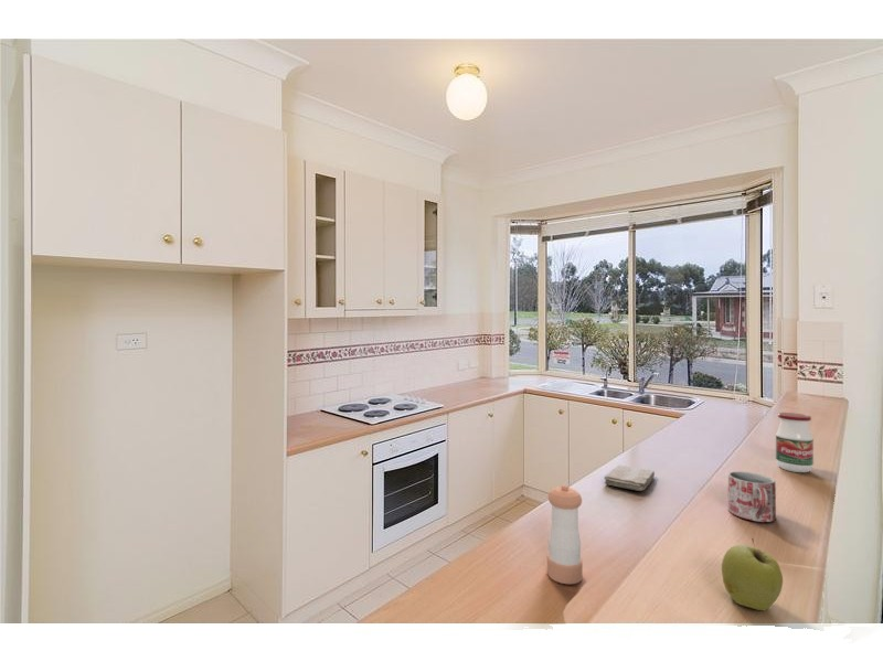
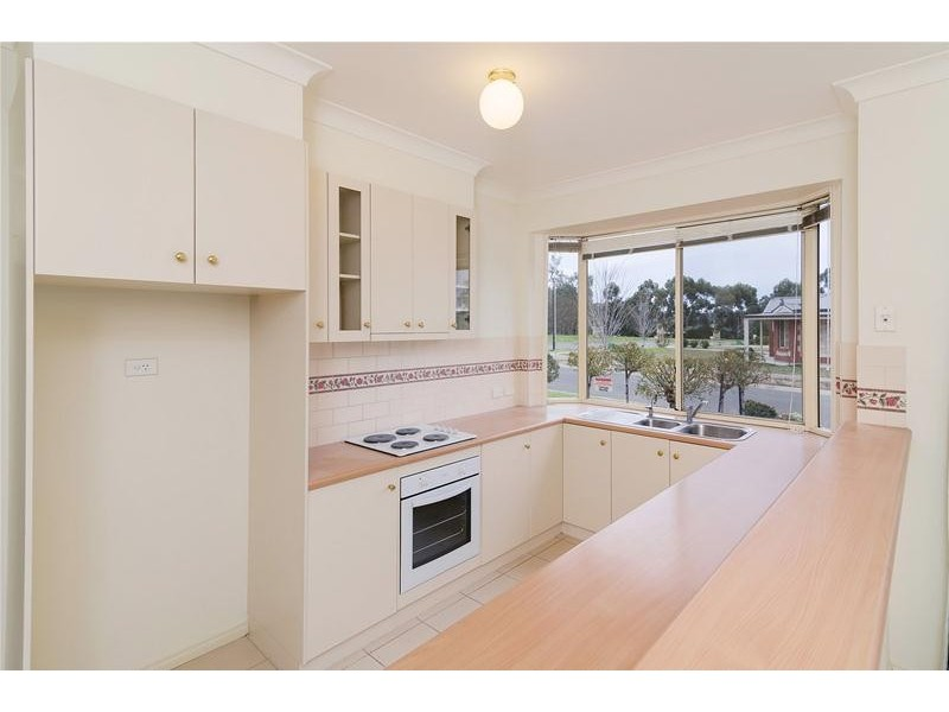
- pepper shaker (564, 530)
- jar (794, 441)
- washcloth (629, 476)
- apple (751, 572)
- mug (751, 496)
